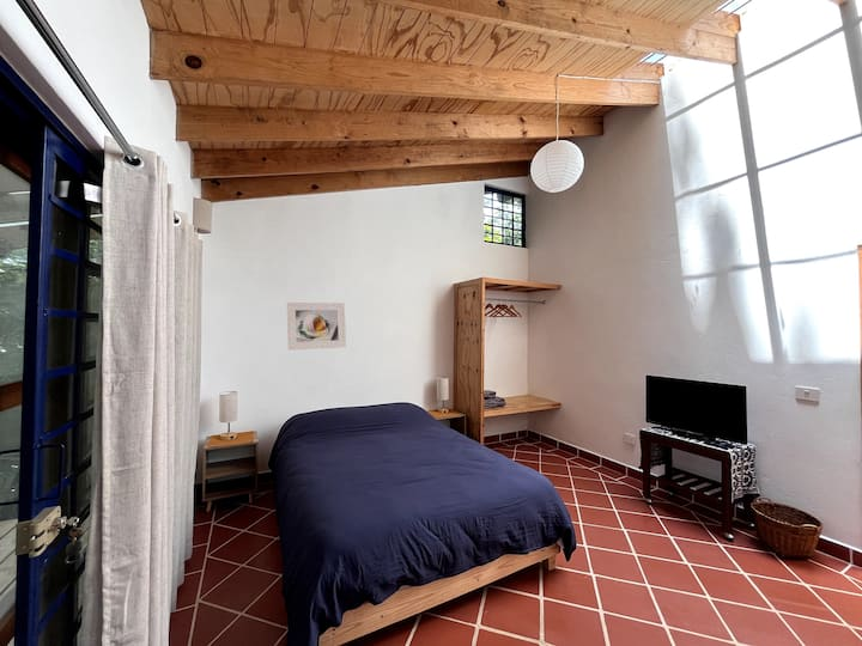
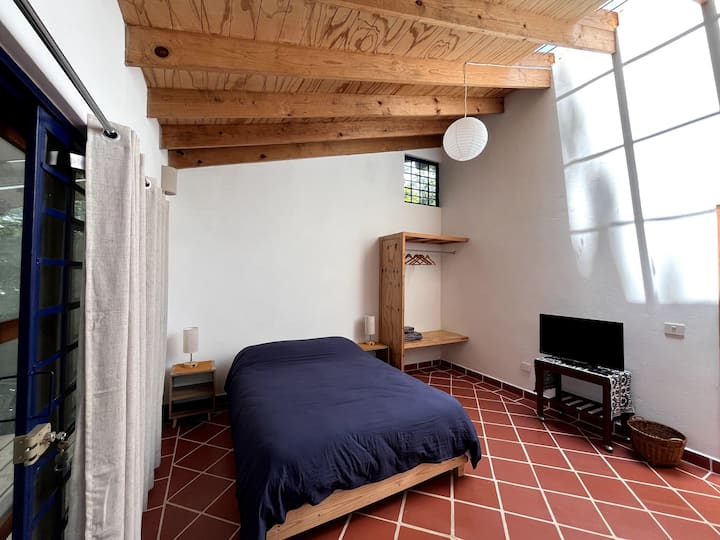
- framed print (317, 325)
